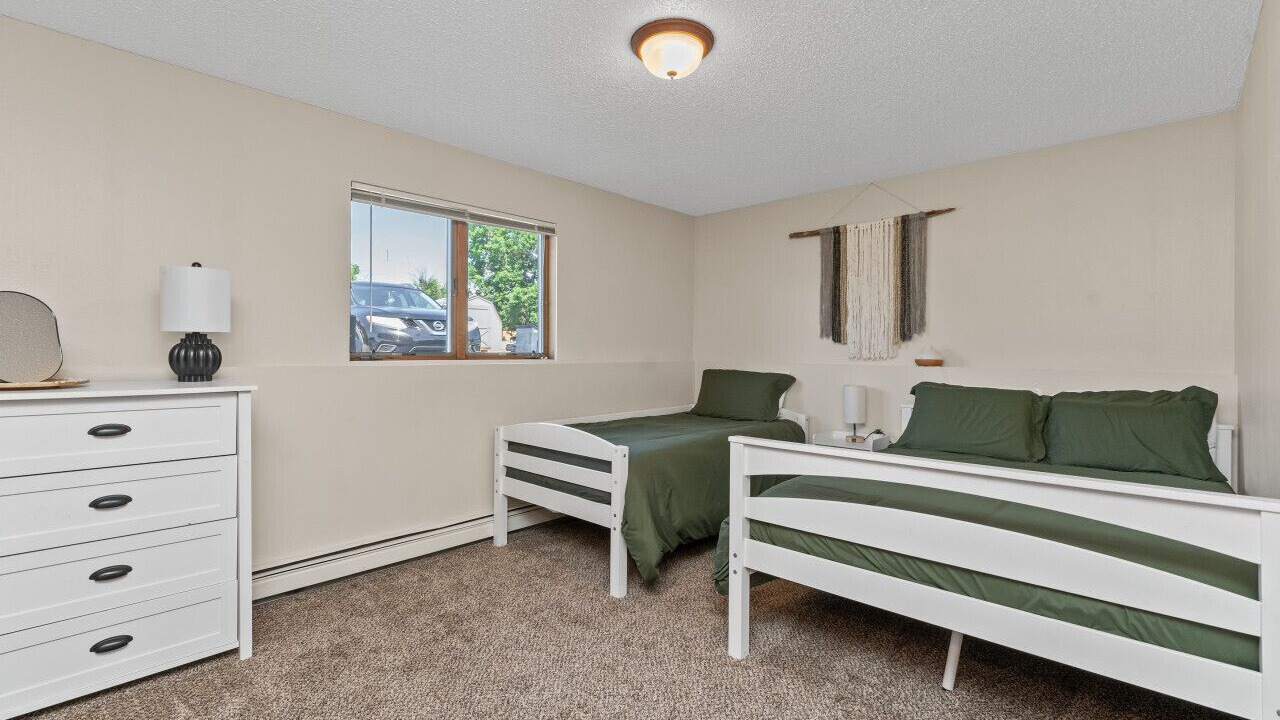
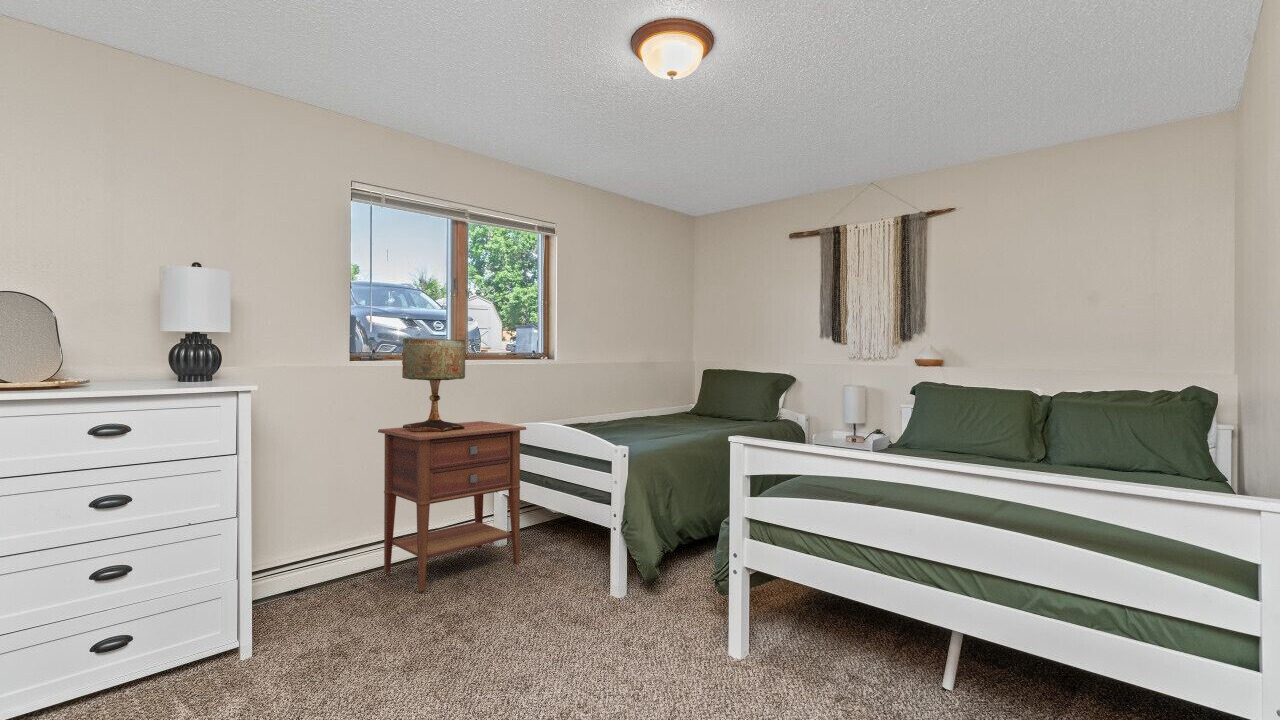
+ nightstand (453, 497)
+ table lamp (434, 383)
